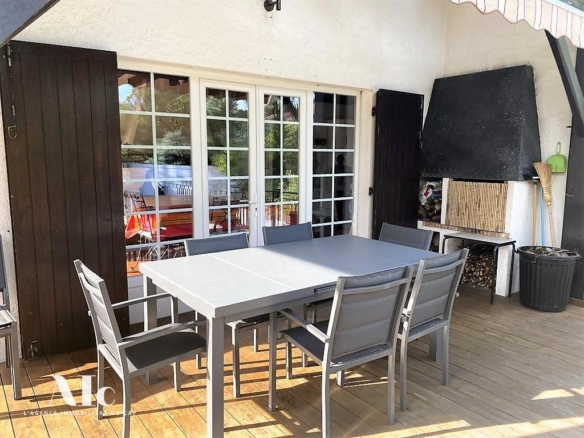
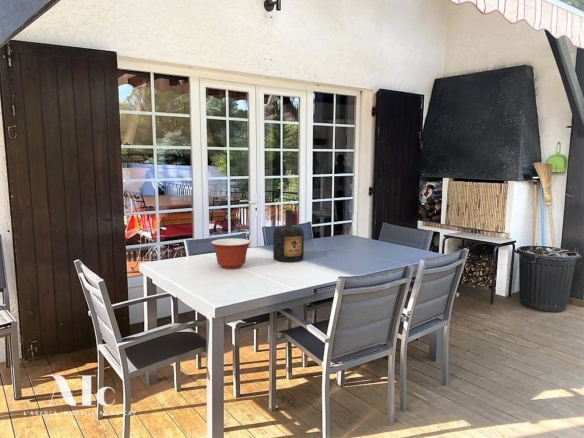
+ mixing bowl (231, 254)
+ bottle (288, 233)
